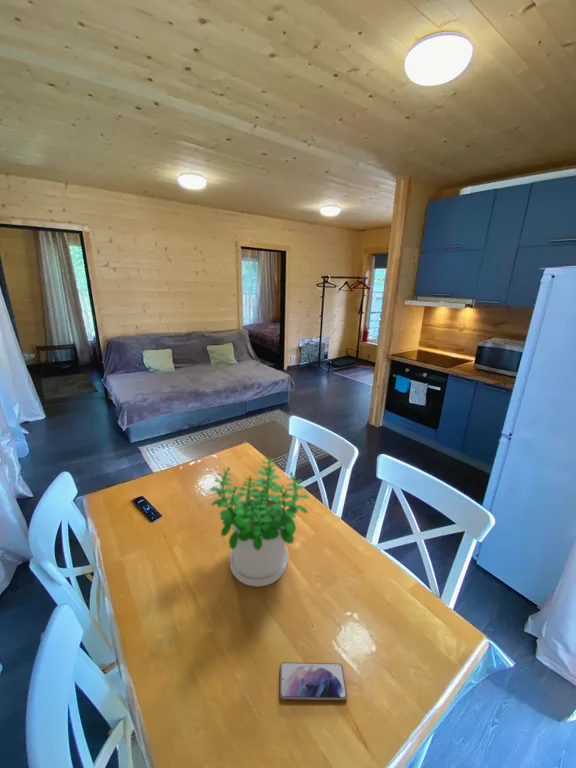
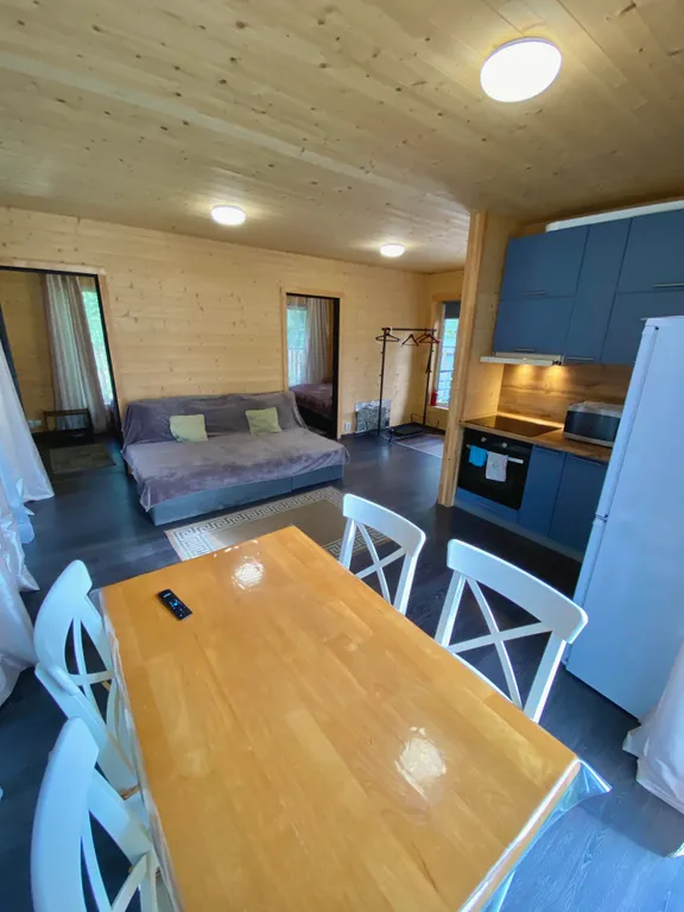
- smartphone (312, 680)
- potted plant (260, 521)
